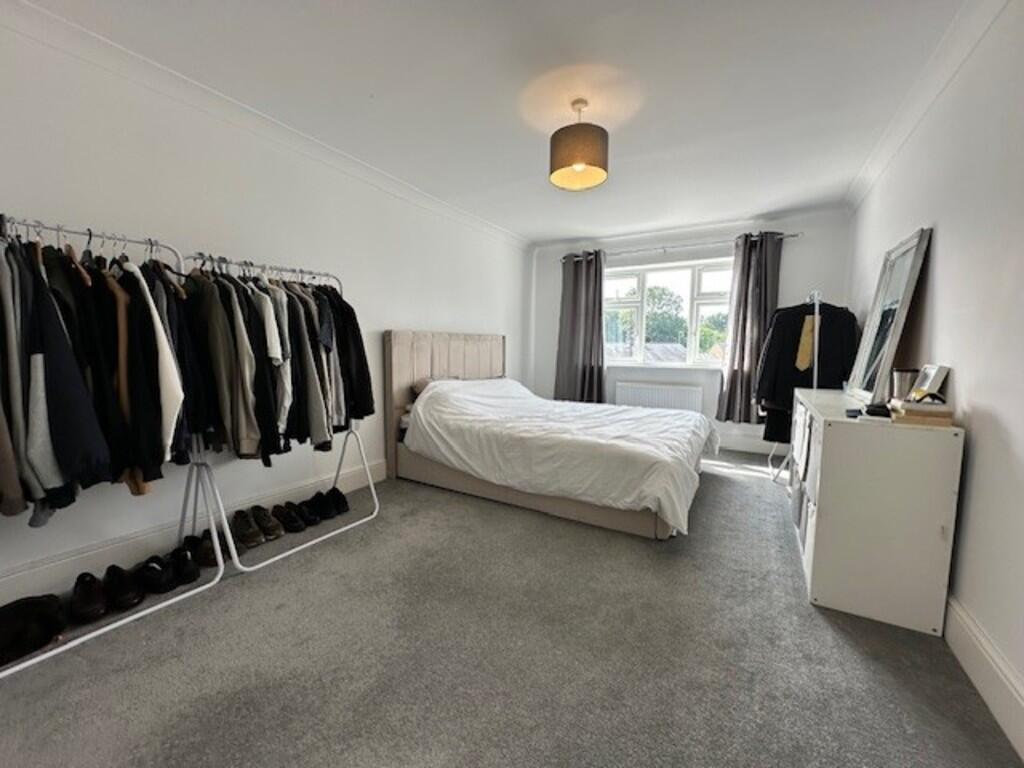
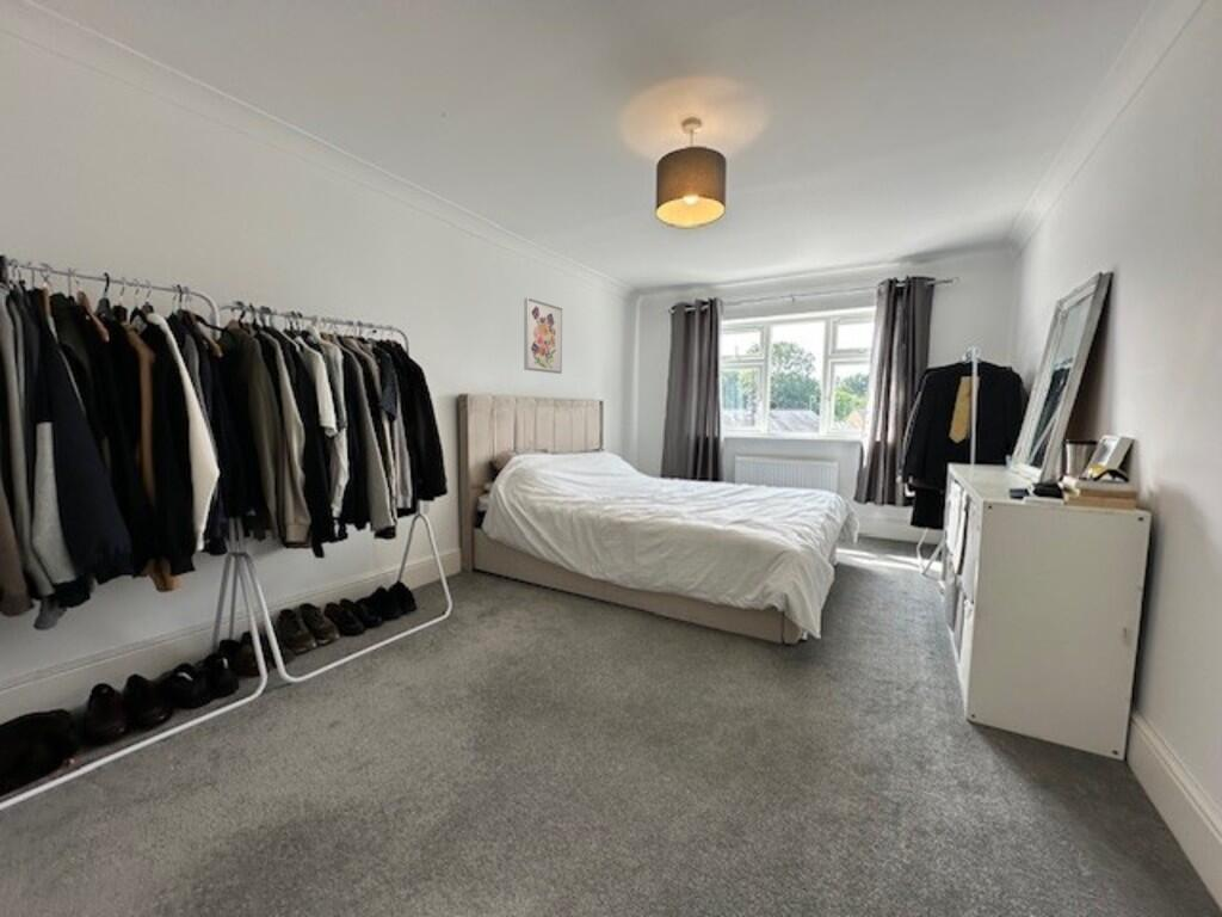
+ wall art (543, 337)
